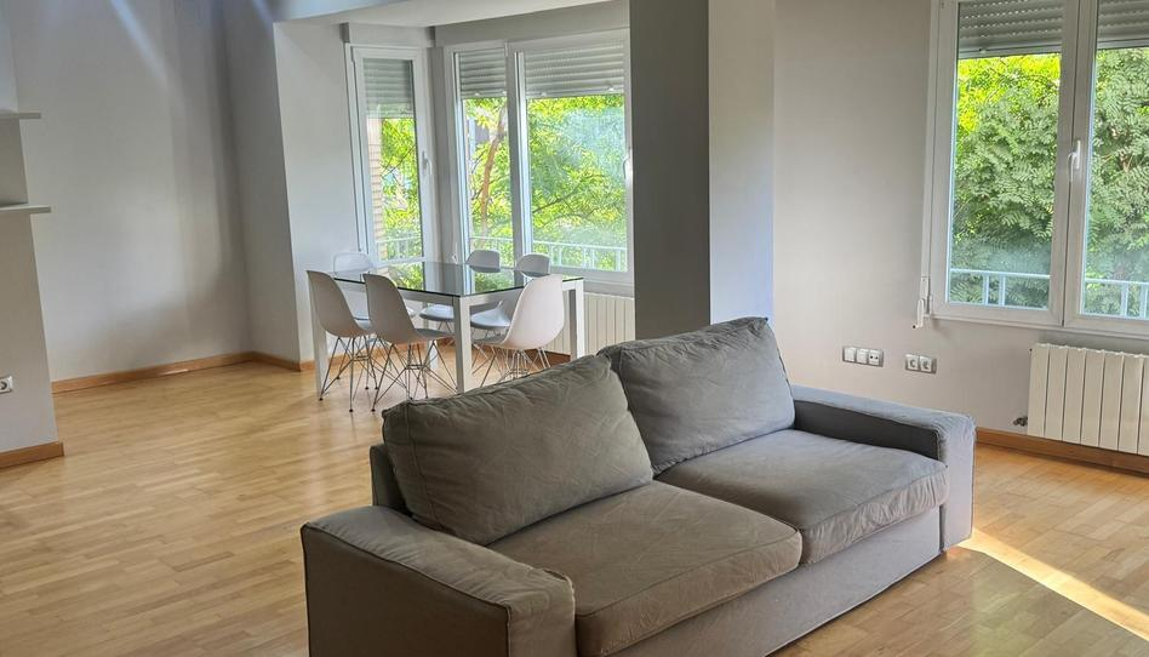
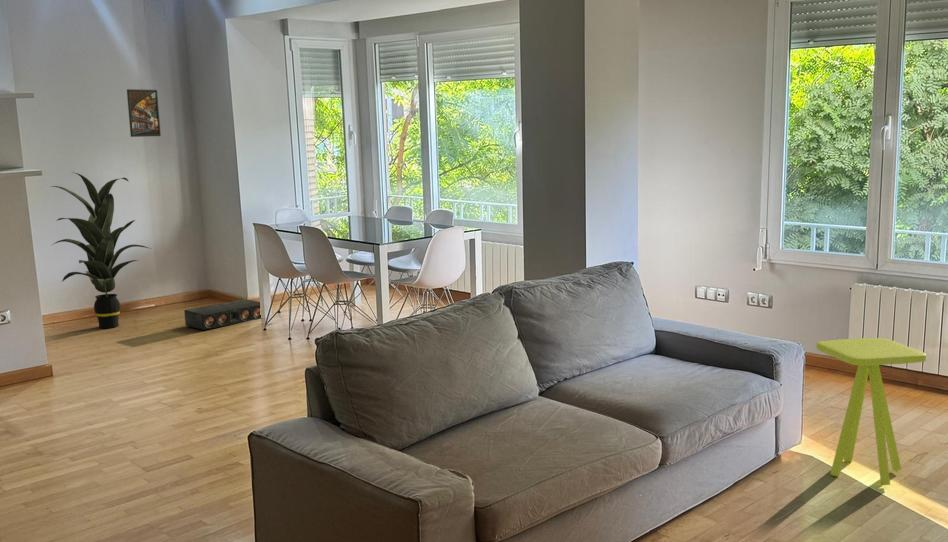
+ speaker (225, 314)
+ indoor plant (95, 250)
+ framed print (144, 113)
+ side table (861, 409)
